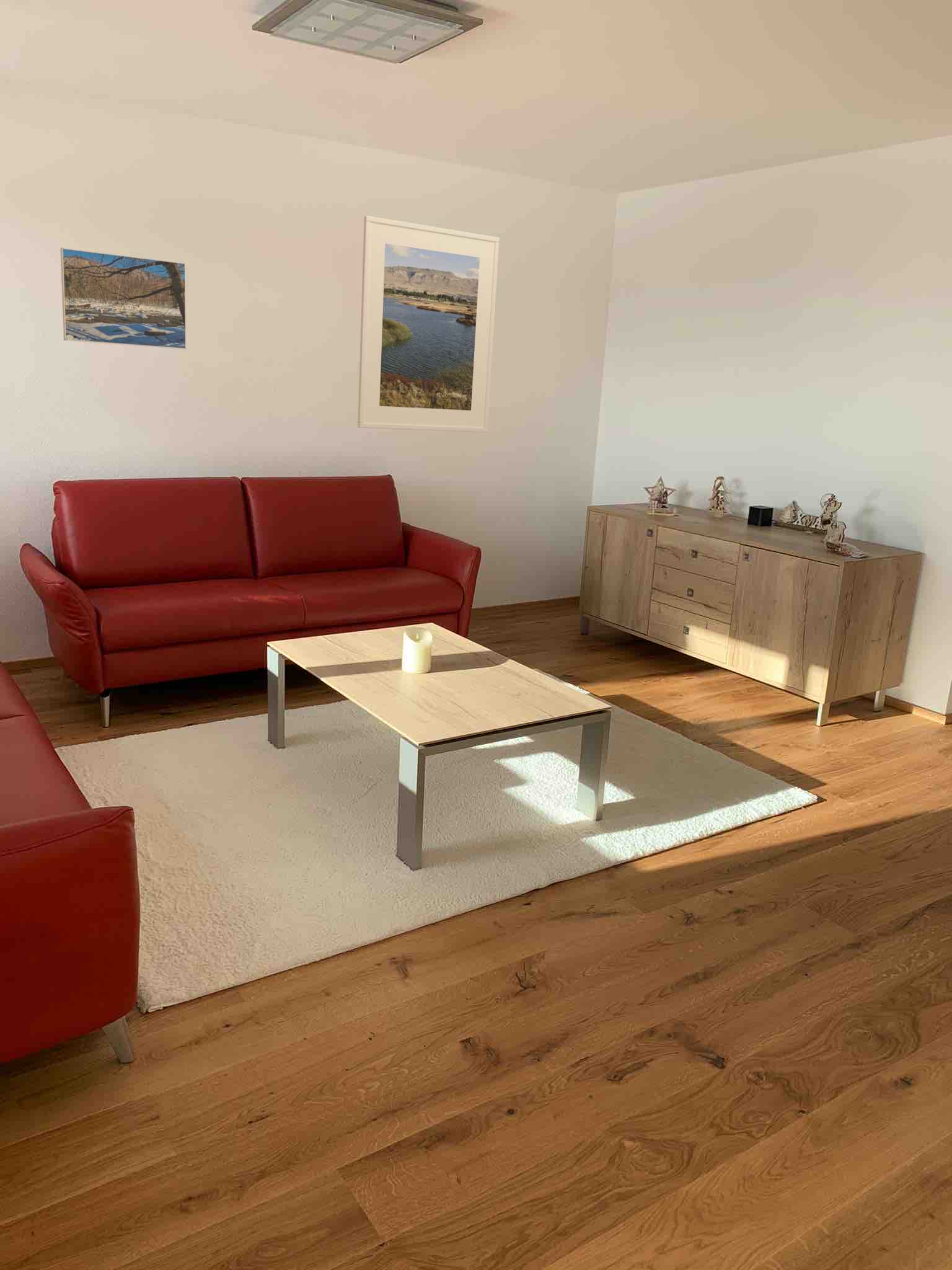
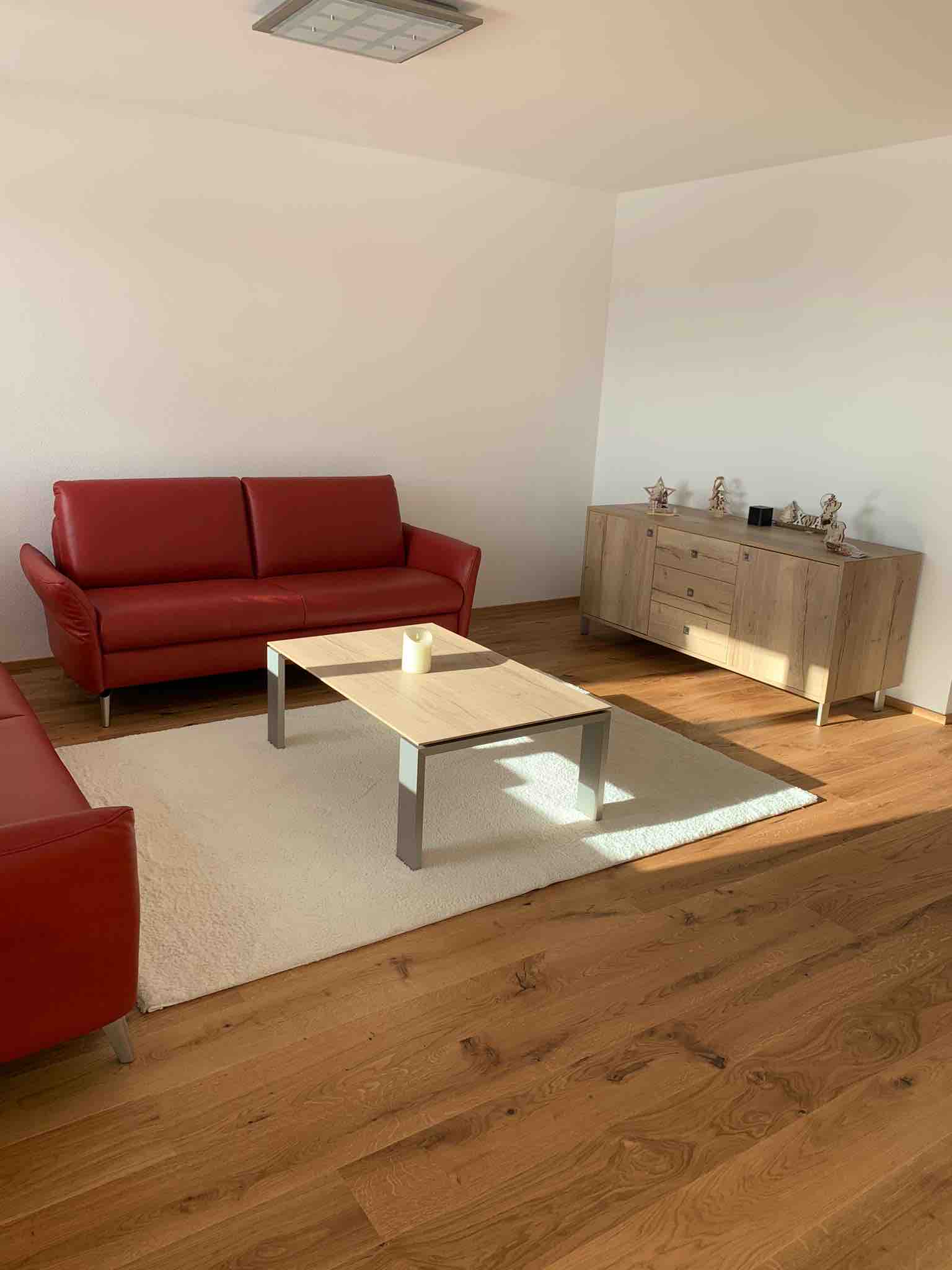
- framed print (126, 301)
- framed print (430, 331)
